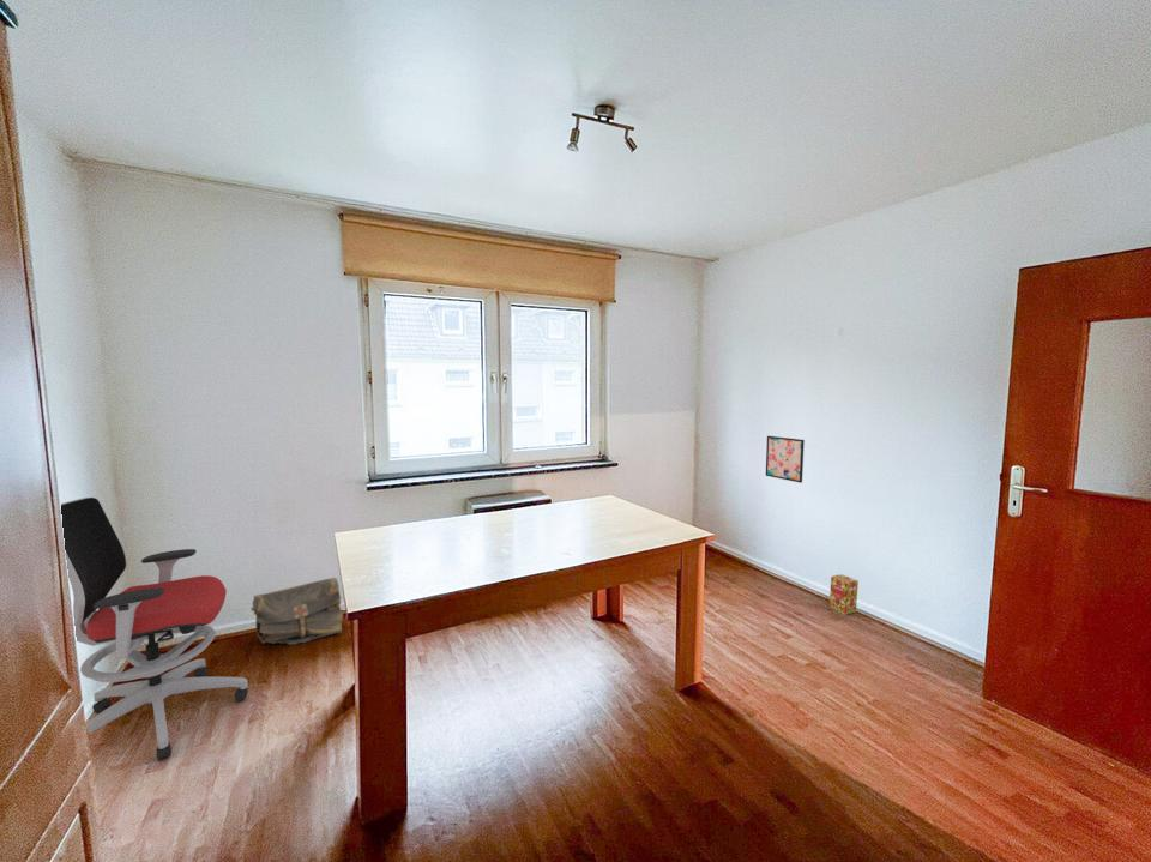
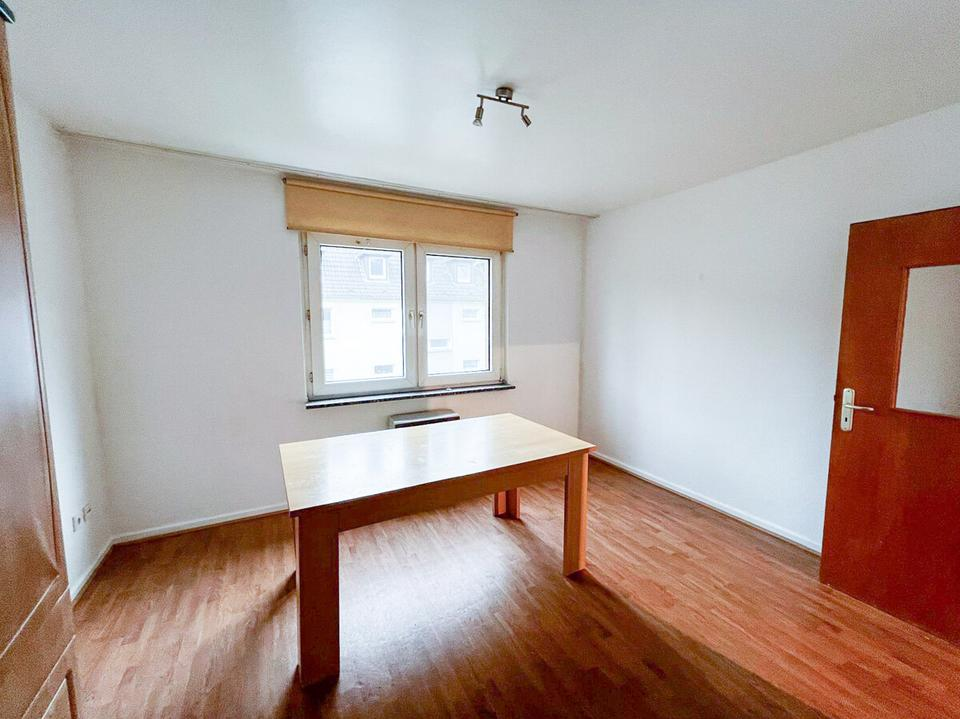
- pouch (299, 610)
- wall art (783, 458)
- office chair (156, 610)
- cardboard box (843, 593)
